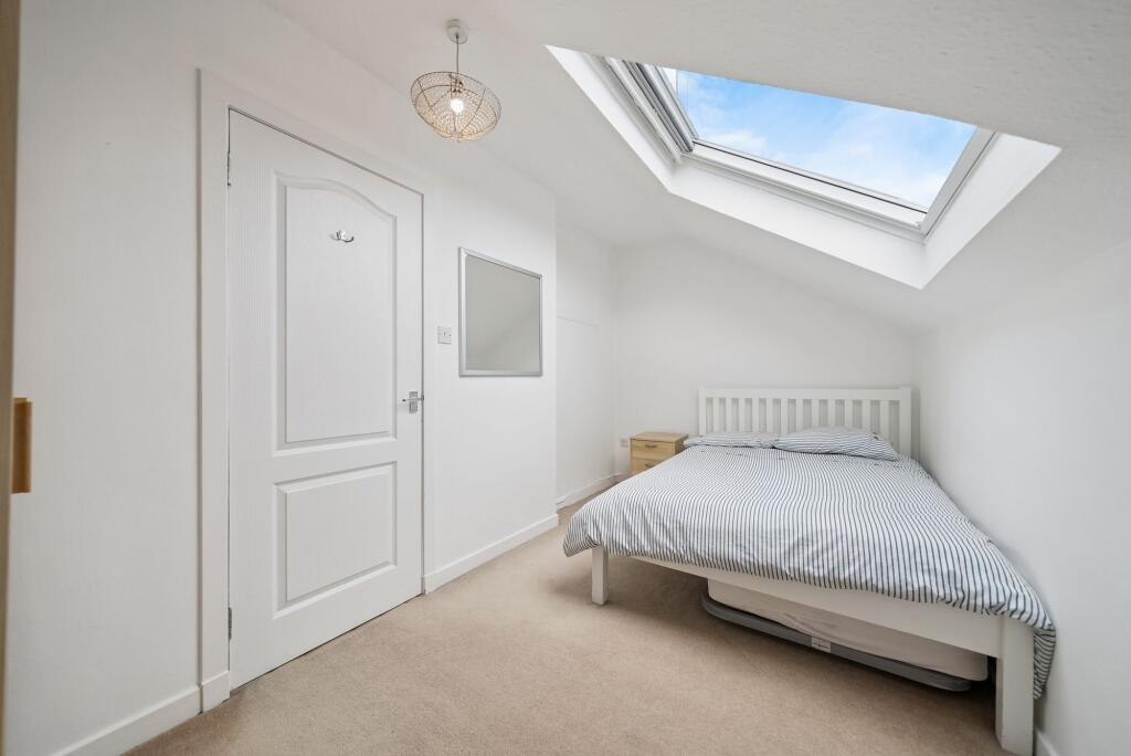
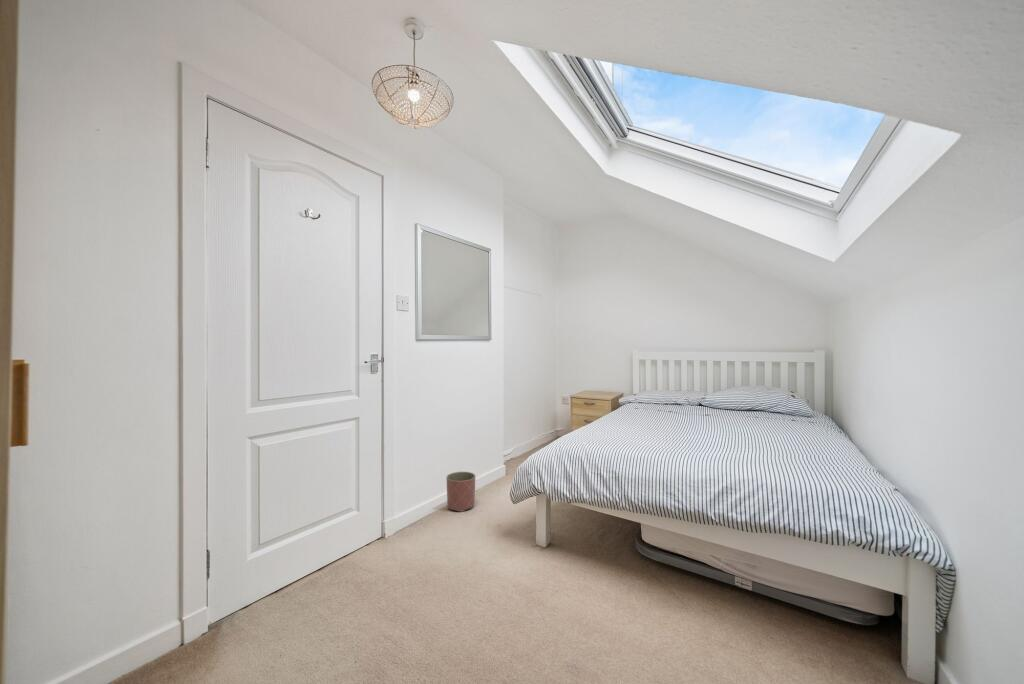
+ planter (461, 491)
